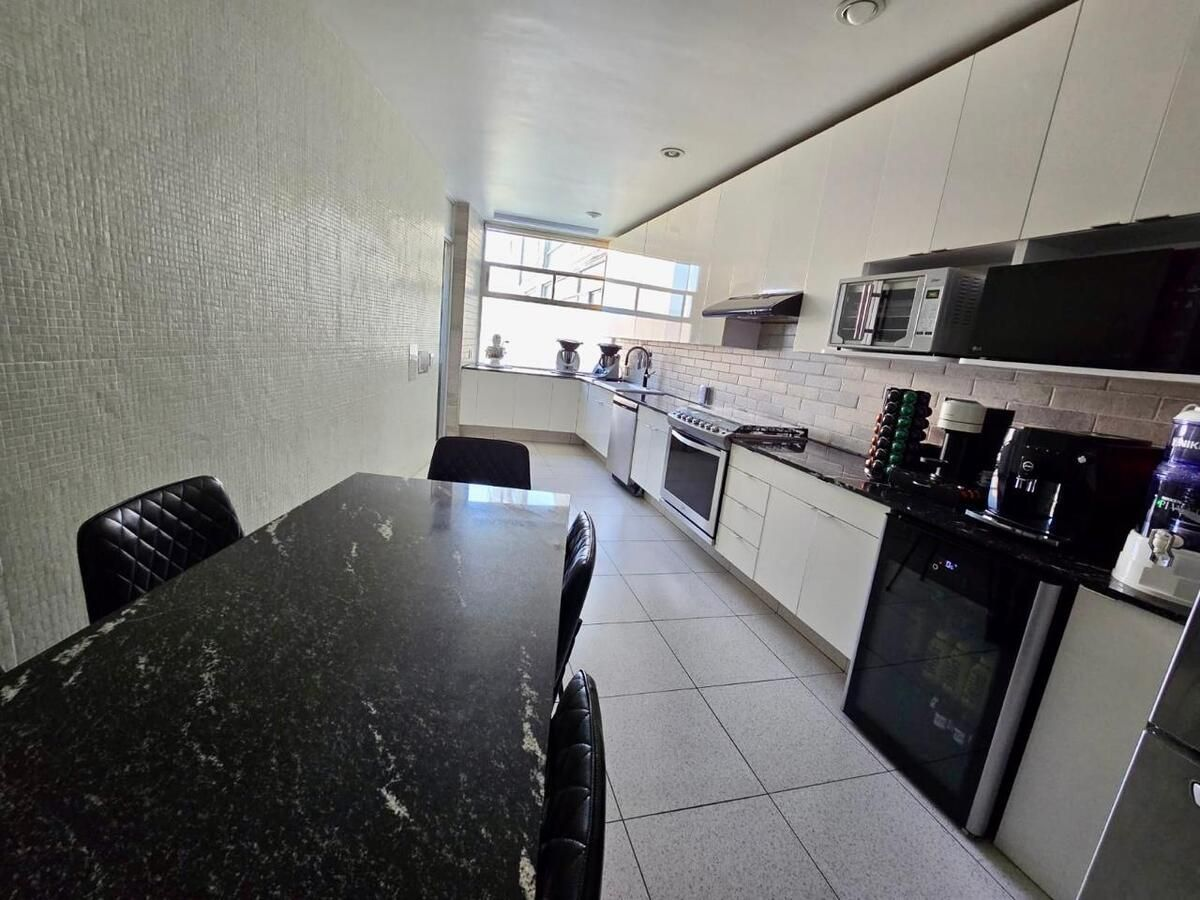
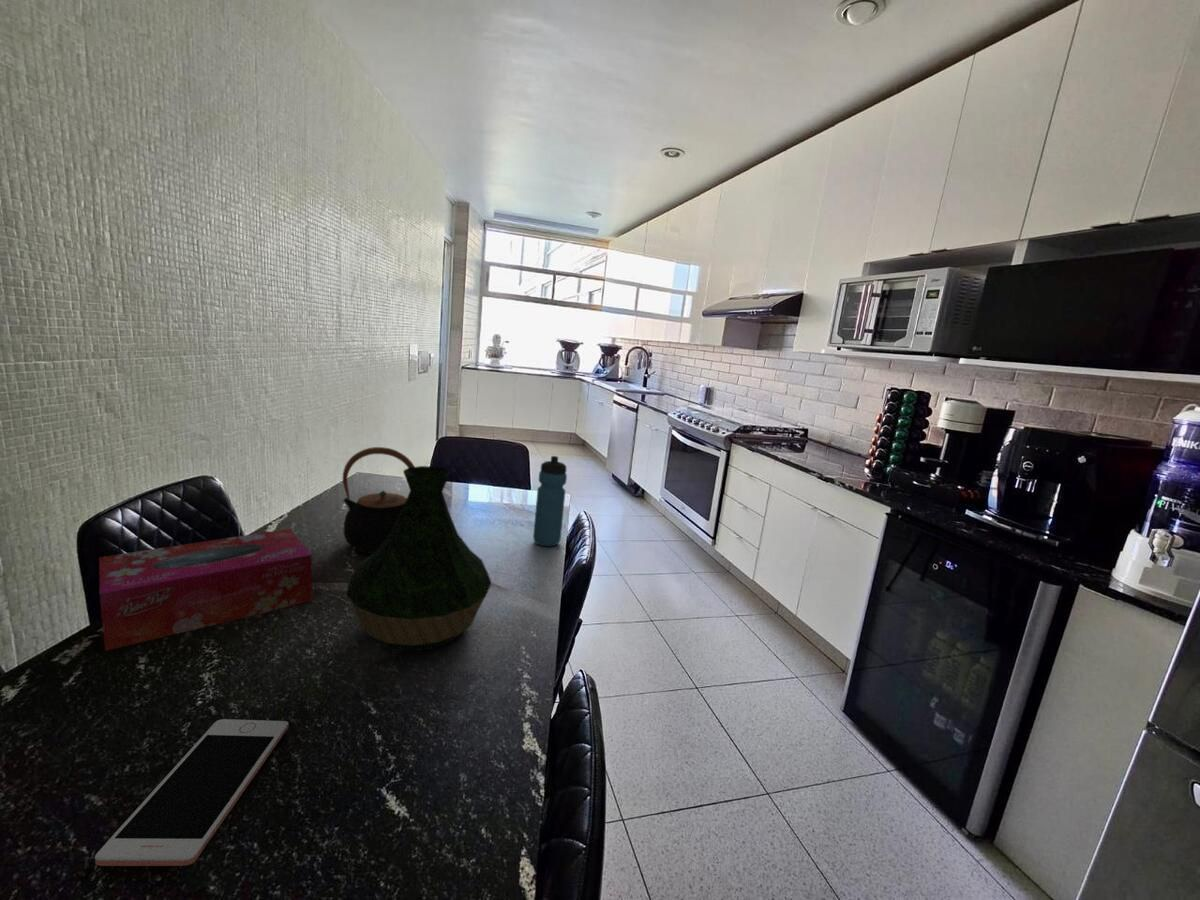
+ vase (423, 551)
+ tissue box (212, 580)
+ teapot (389, 497)
+ water bottle (550, 500)
+ cell phone (207, 781)
